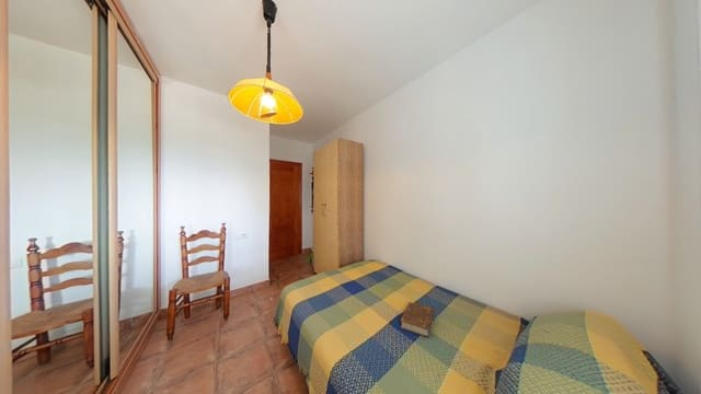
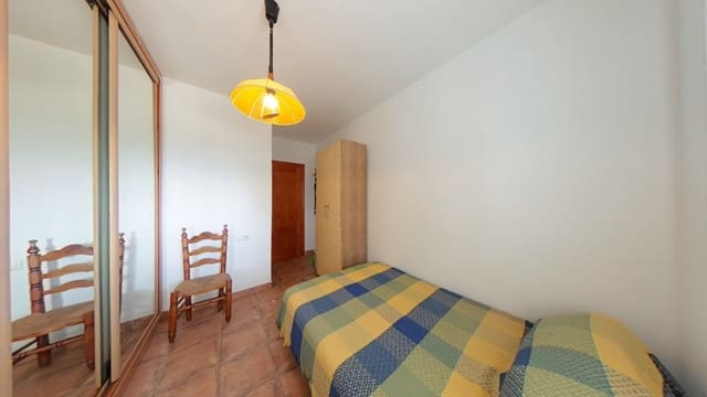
- book (417, 317)
